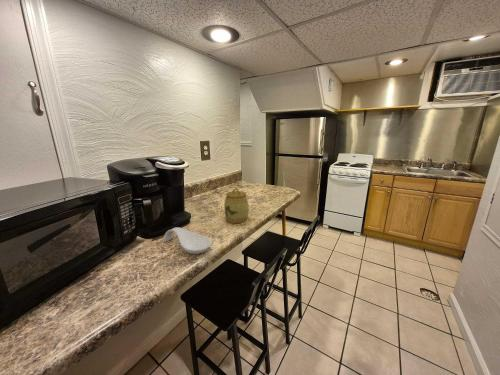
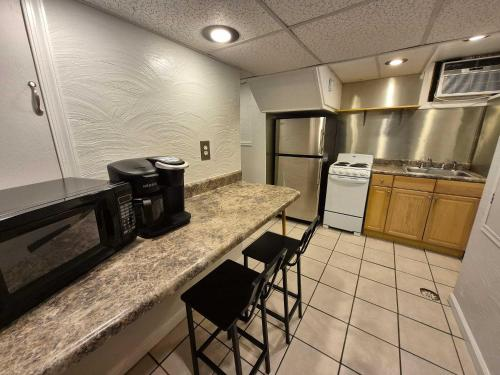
- spoon rest (185, 239)
- jar (236, 203)
